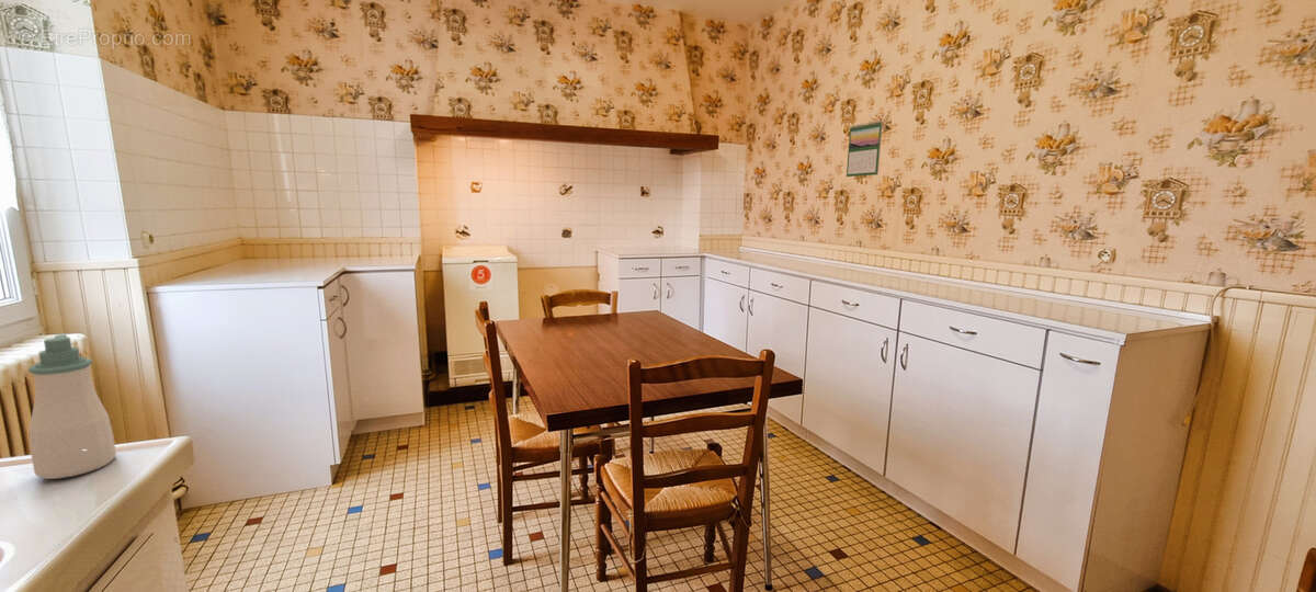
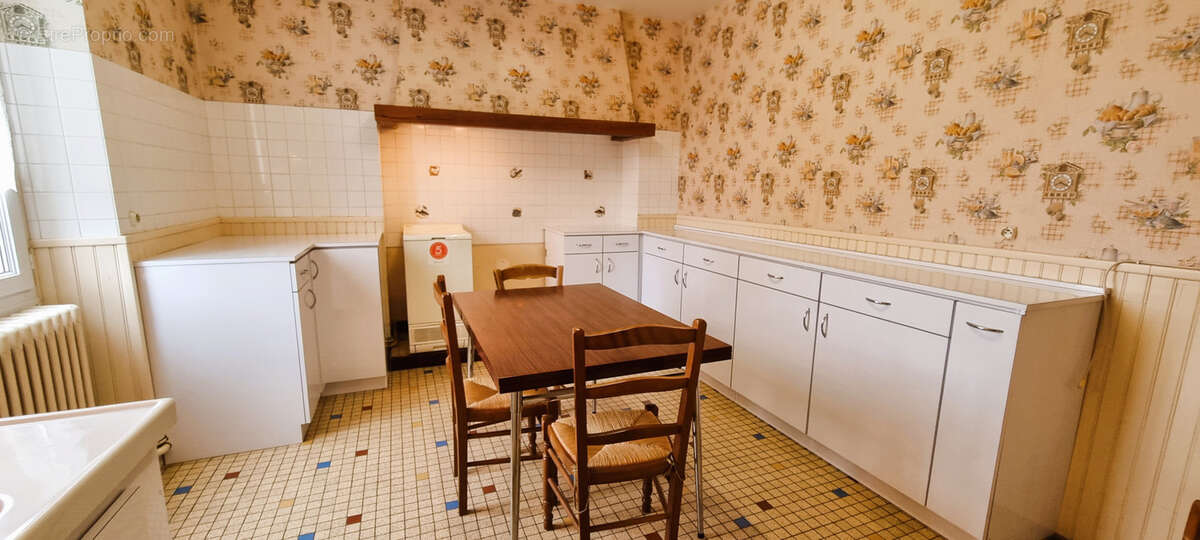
- calendar (863, 149)
- soap bottle (67, 403)
